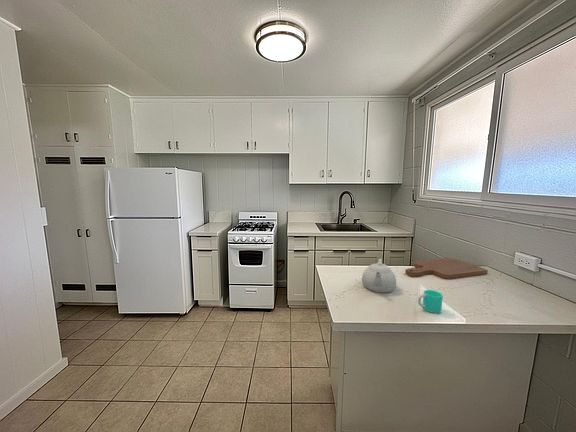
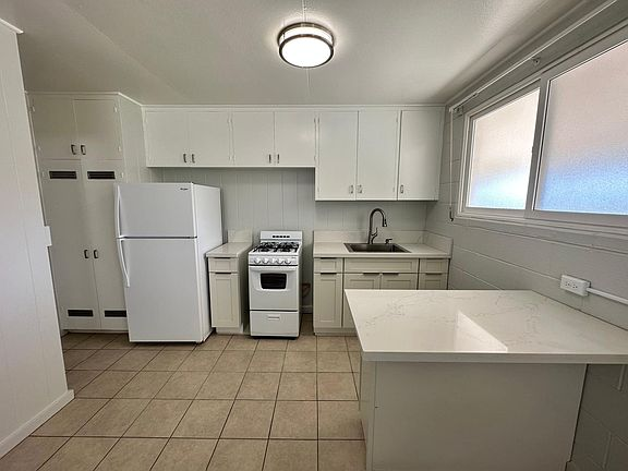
- cup (429, 301)
- cutting board (444, 267)
- teapot (379, 274)
